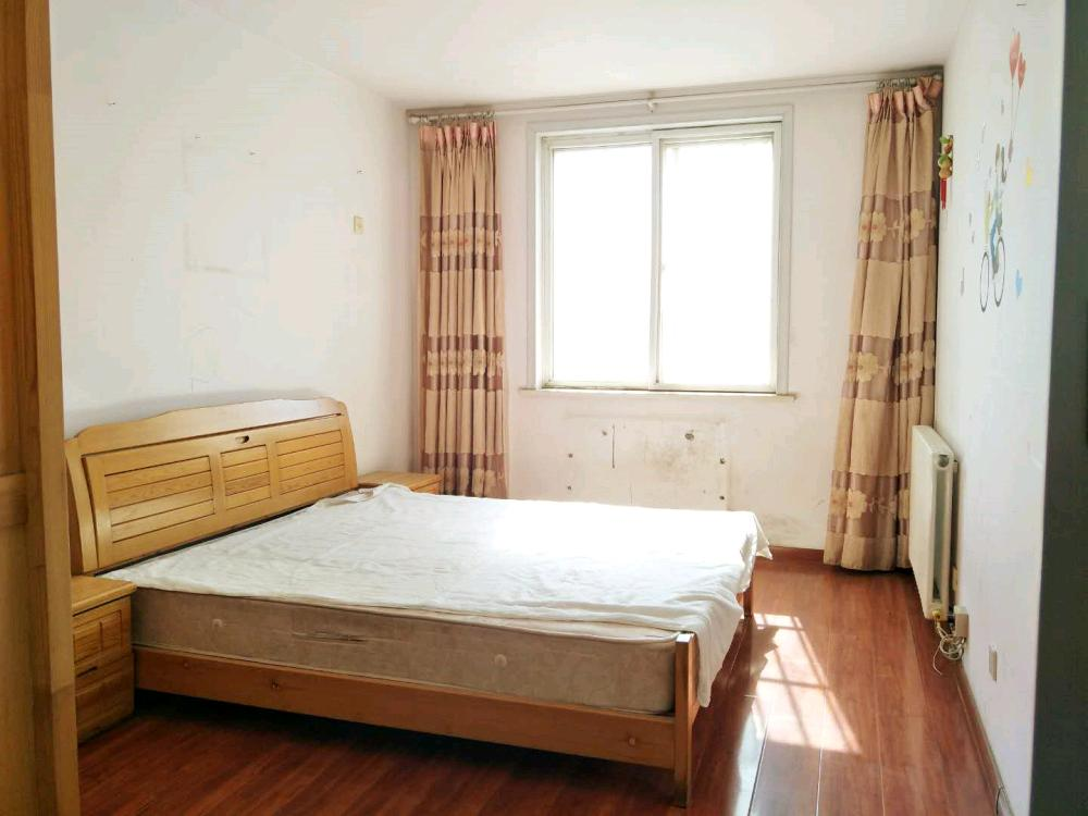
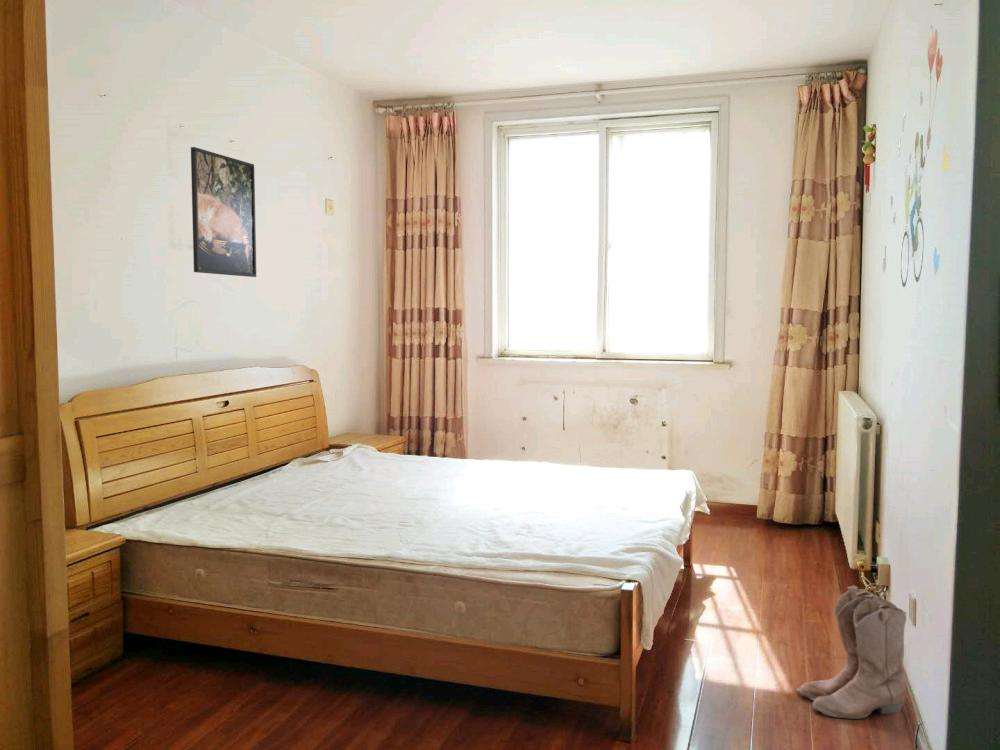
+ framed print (225, 215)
+ boots (851, 648)
